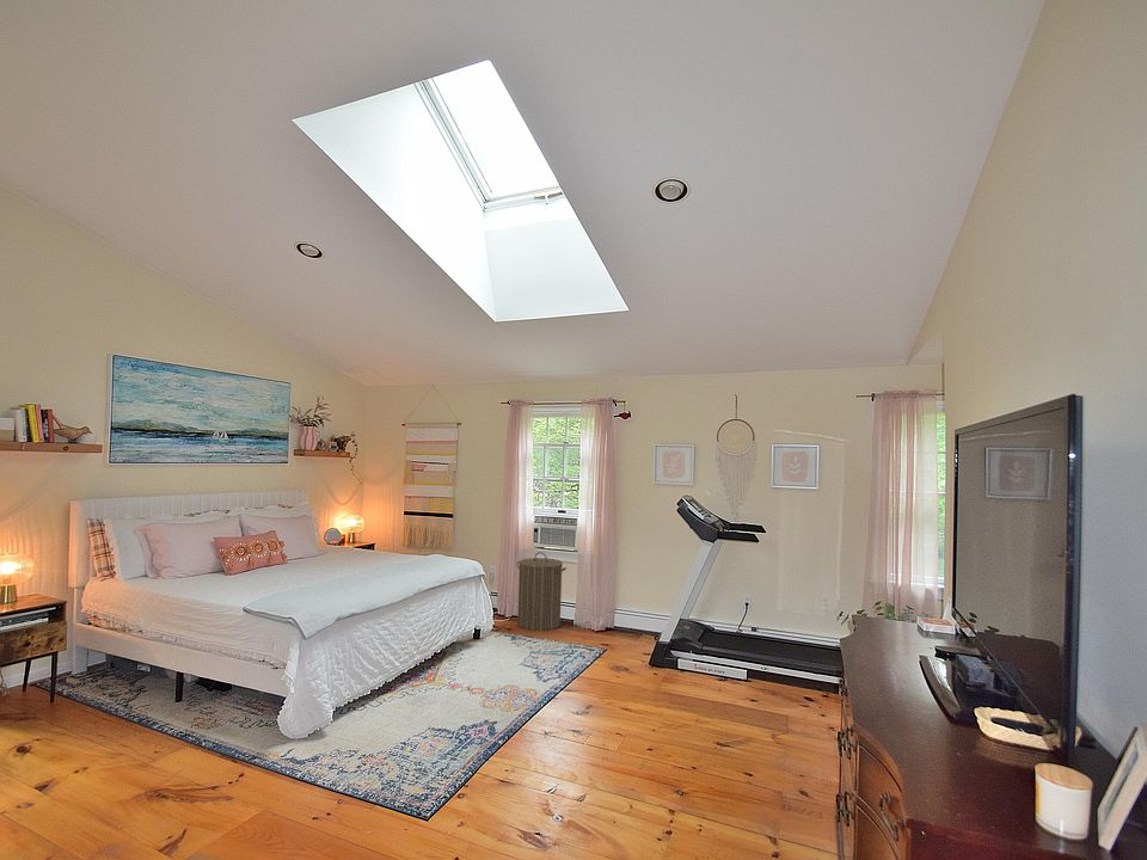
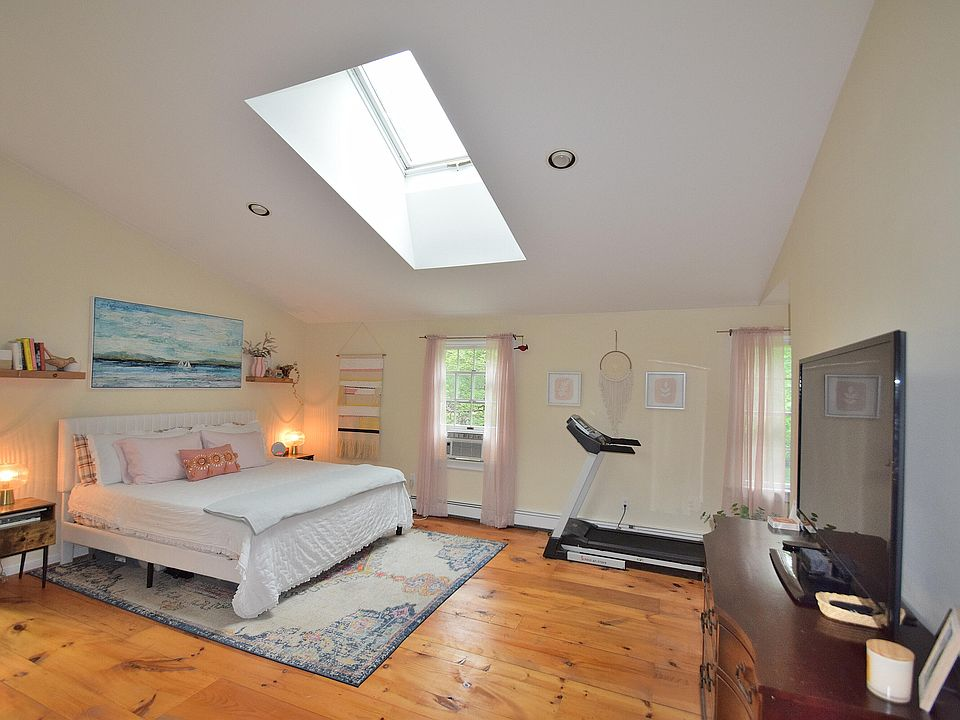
- laundry hamper (540, 588)
